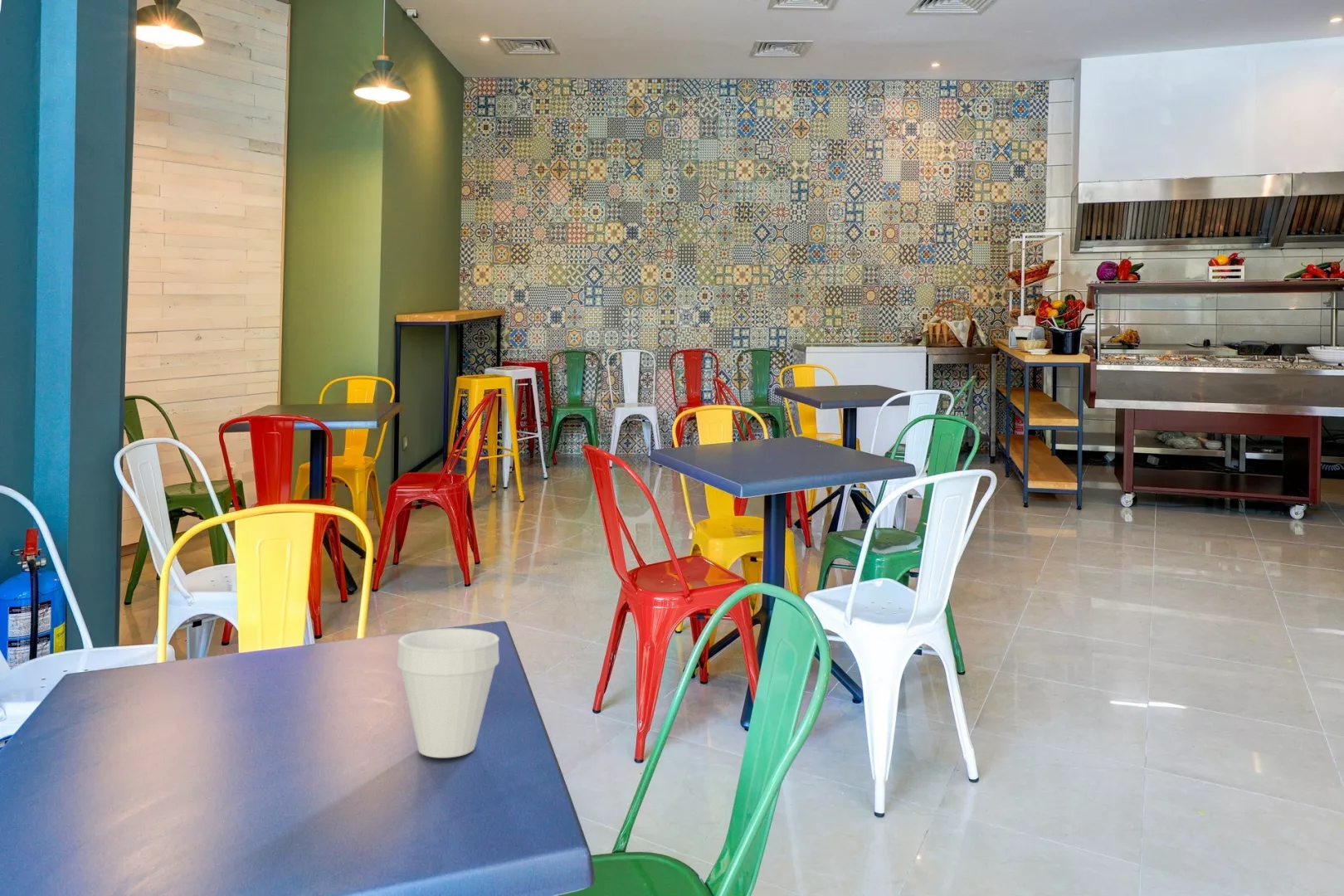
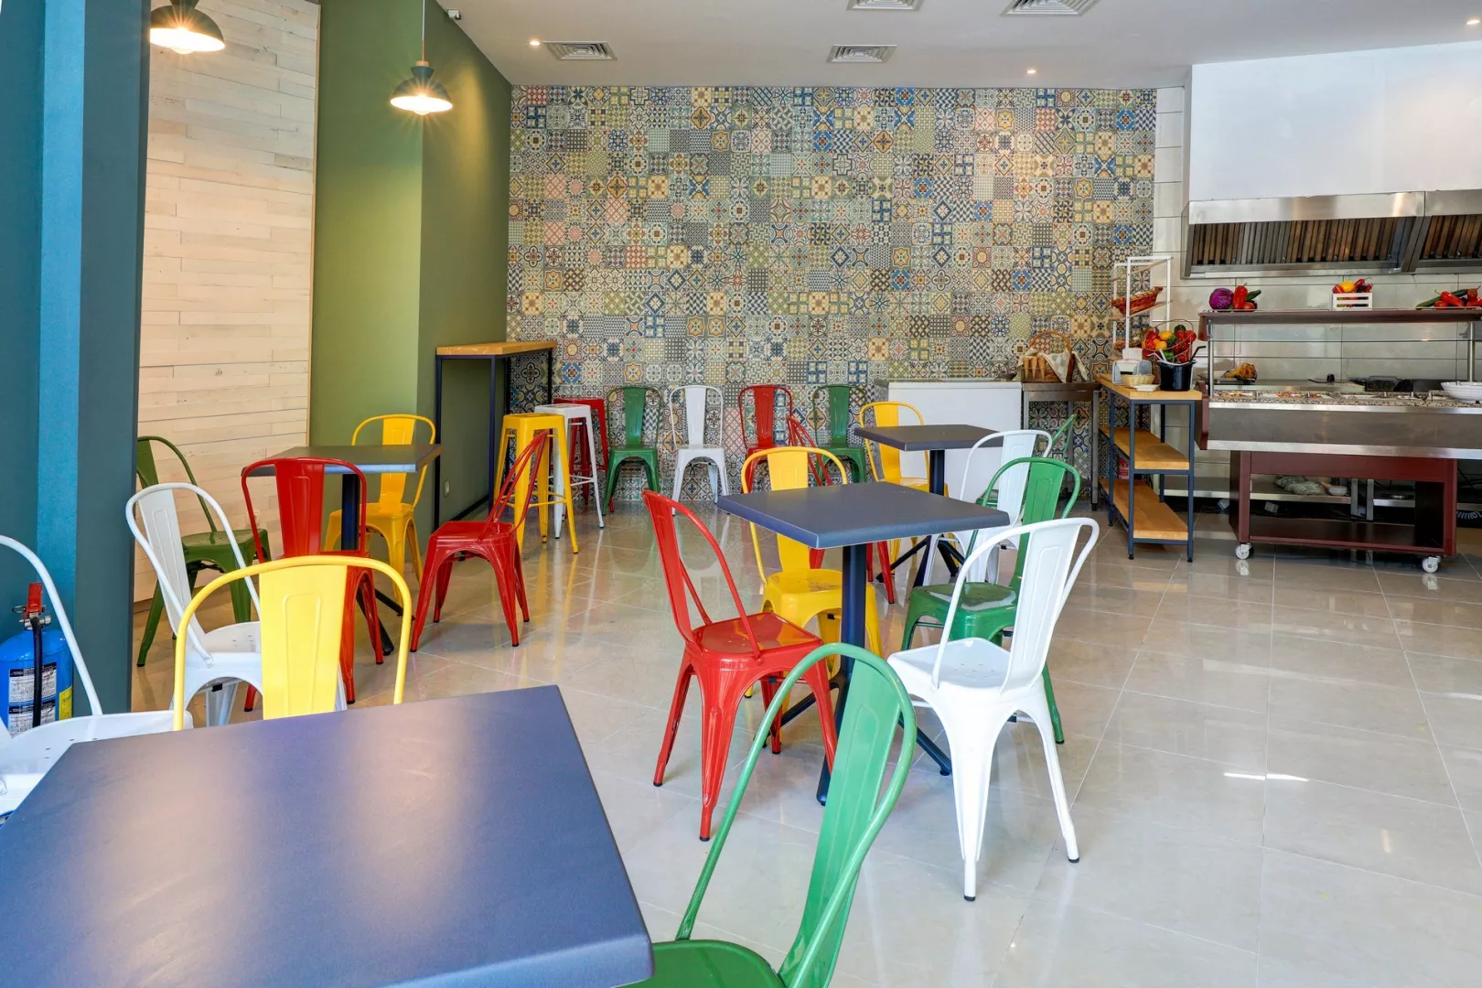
- cup (447, 693)
